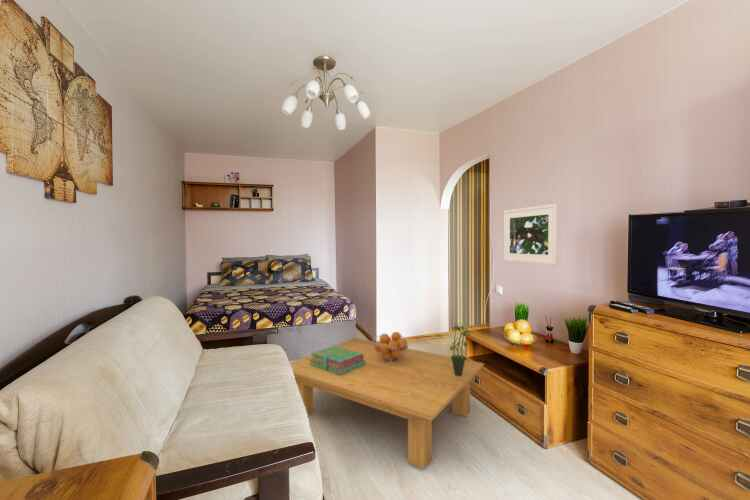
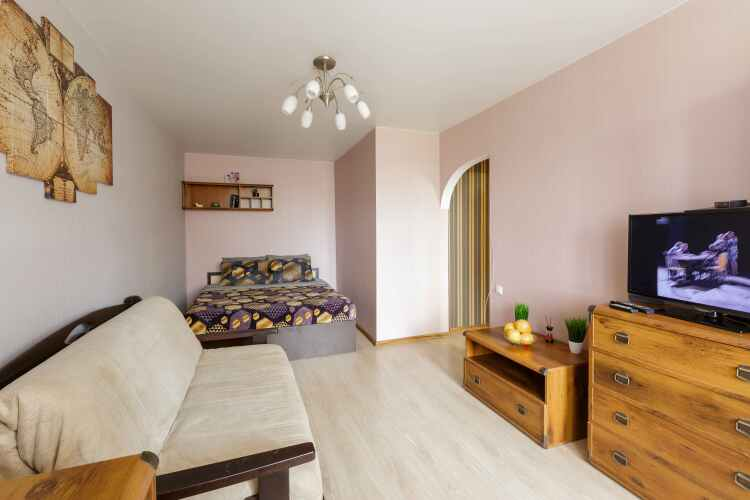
- fruit basket (390, 346)
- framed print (528, 235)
- stack of books (337, 358)
- coffee table (382, 389)
- potted plant (461, 349)
